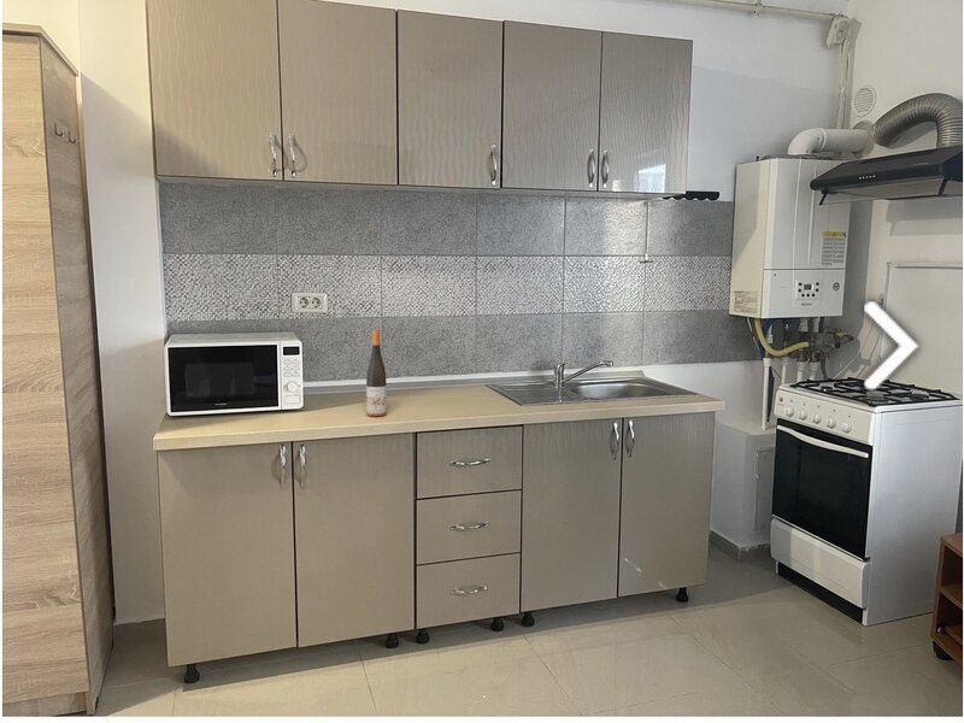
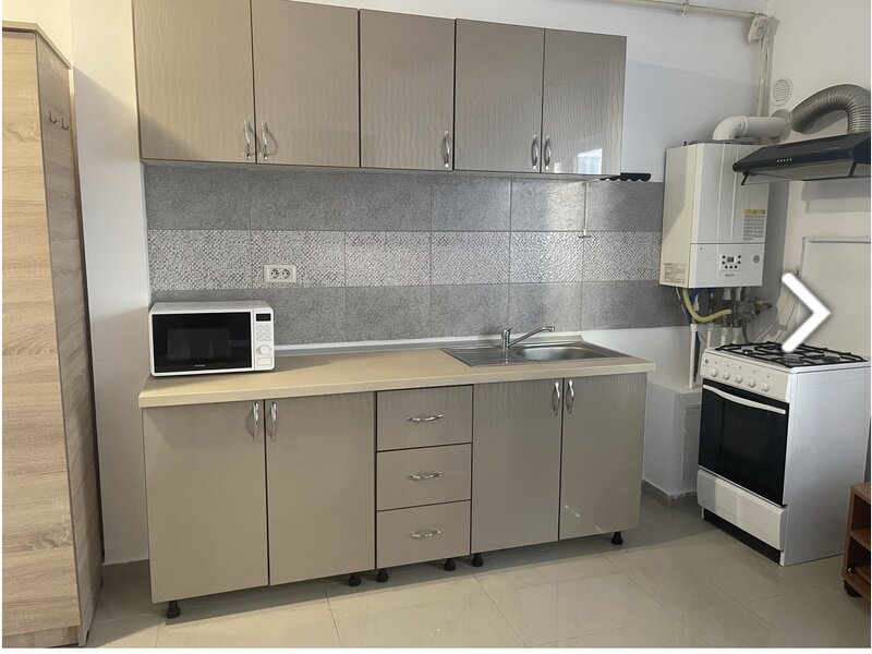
- wine bottle (376, 372)
